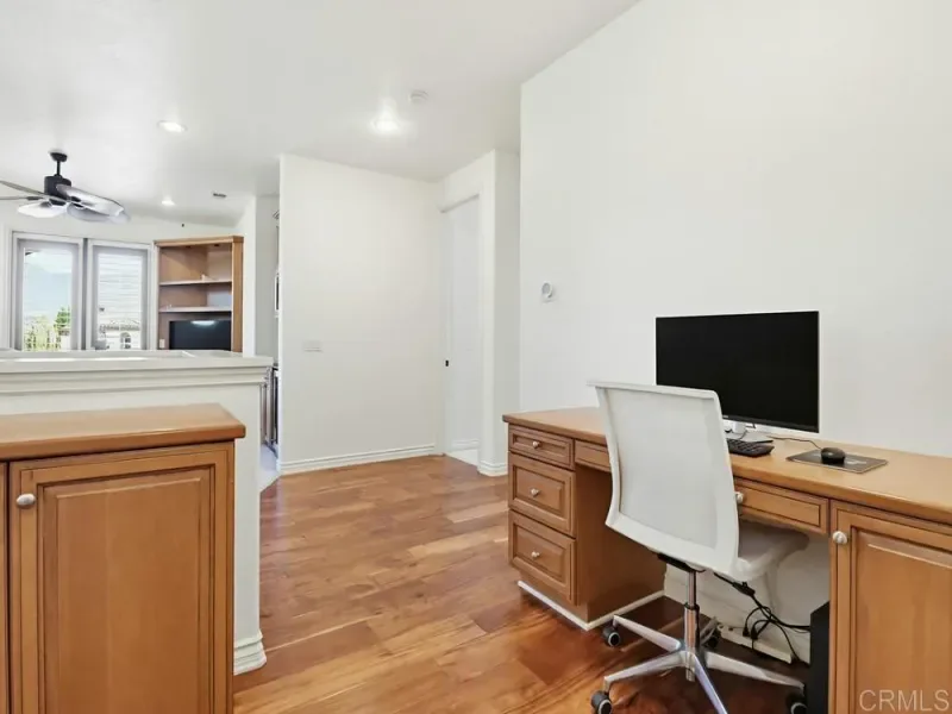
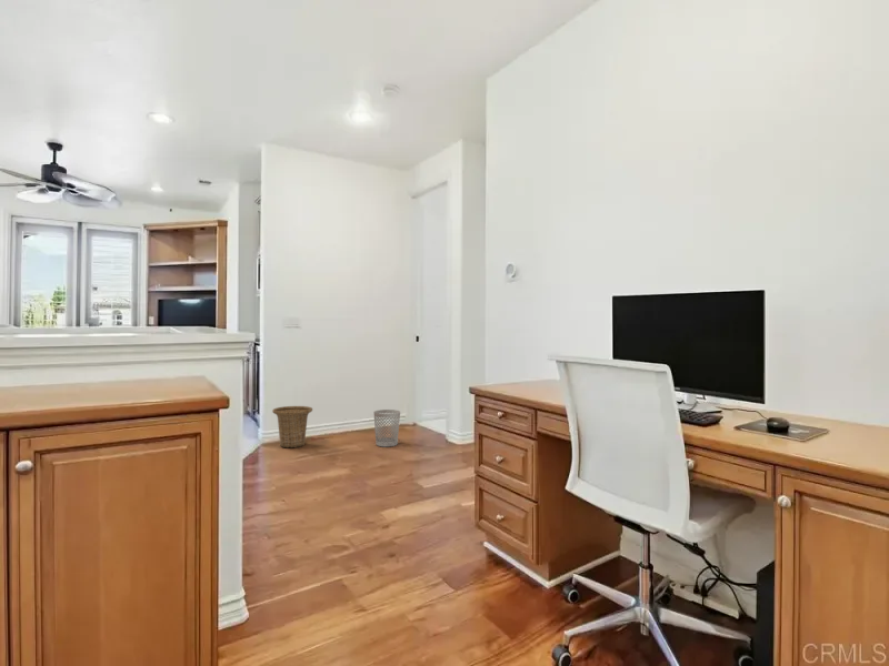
+ basket (292, 426)
+ wastebasket (387, 427)
